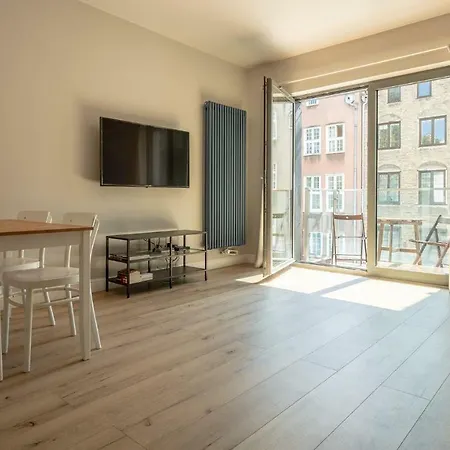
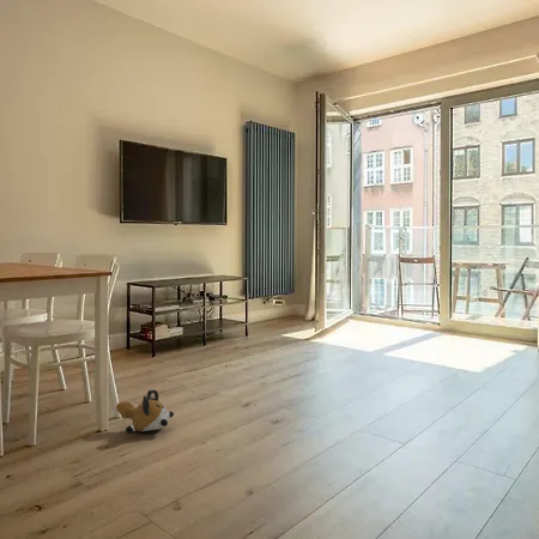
+ plush toy (143, 410)
